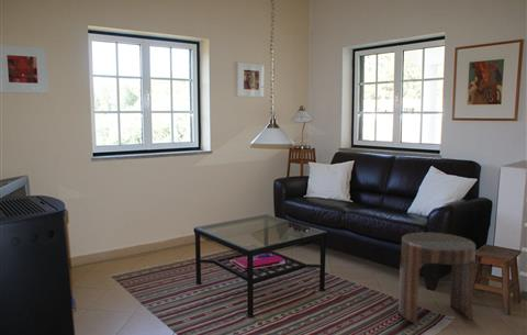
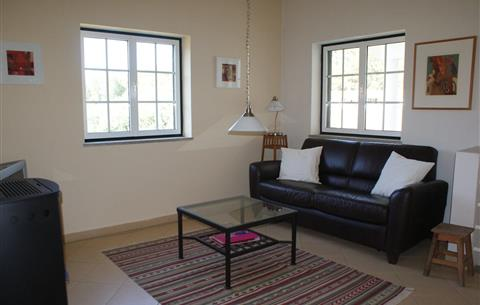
- side table (436, 263)
